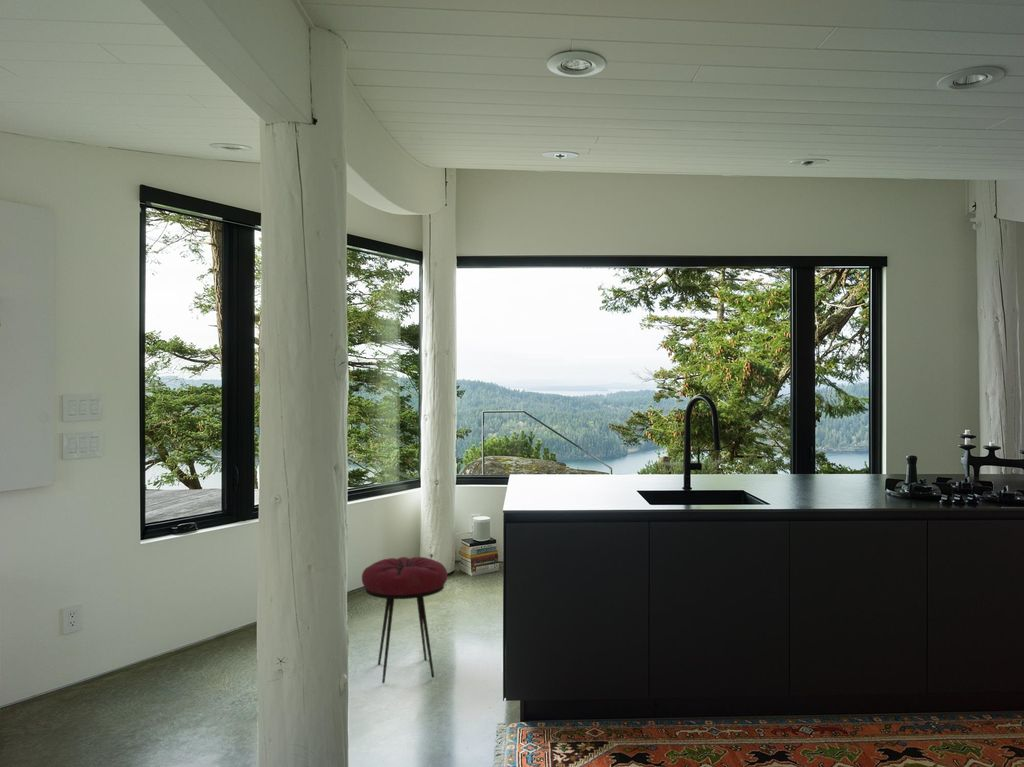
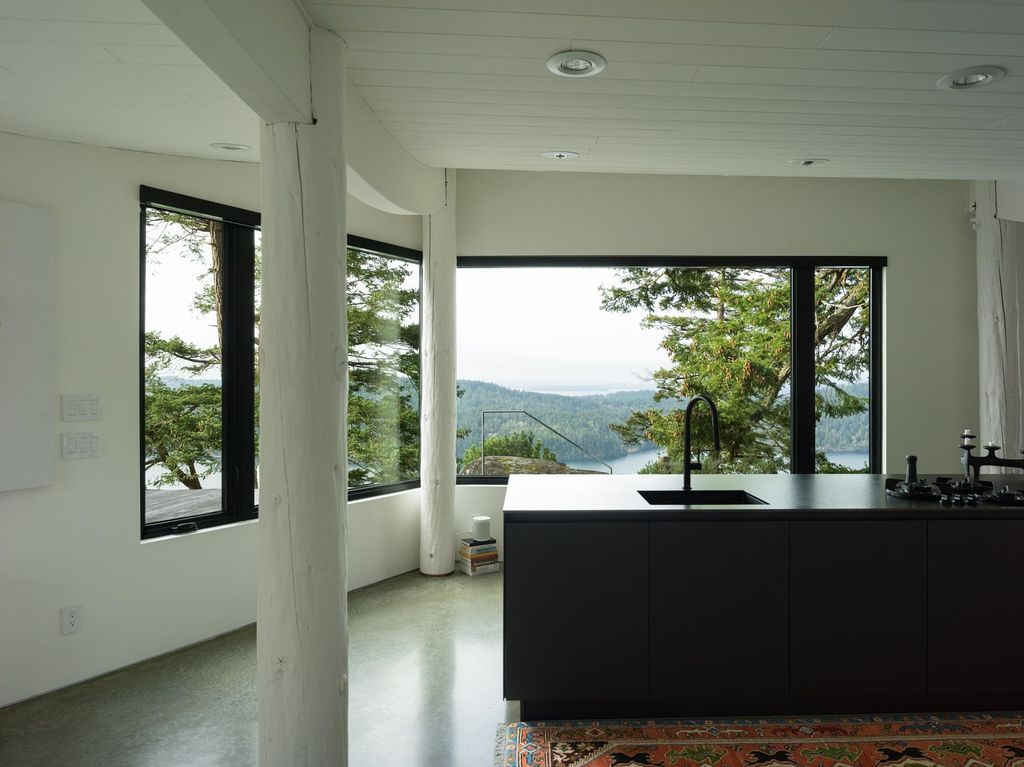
- stool (392, 613)
